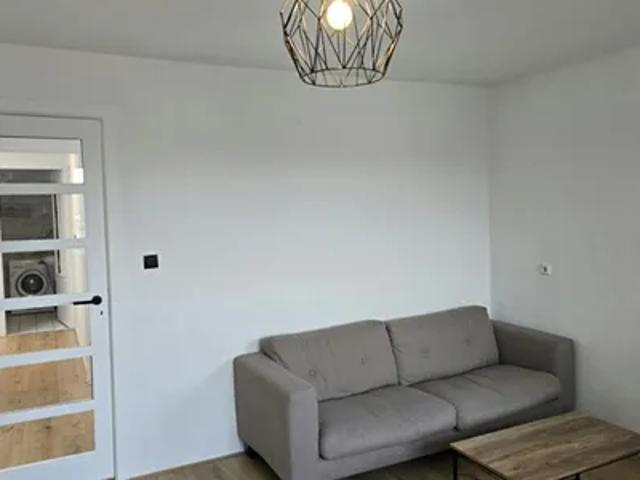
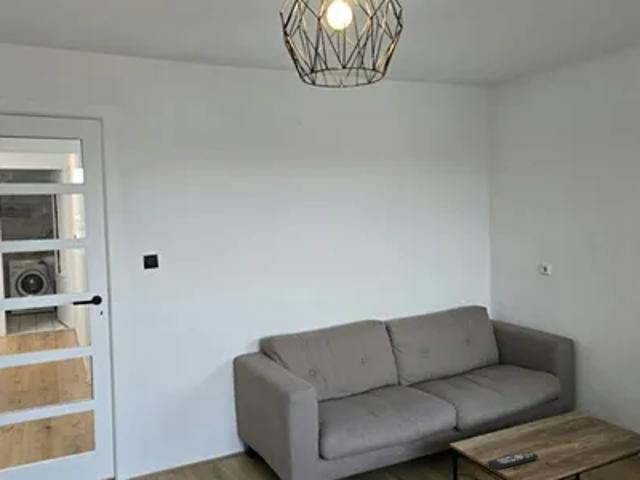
+ remote control (513, 460)
